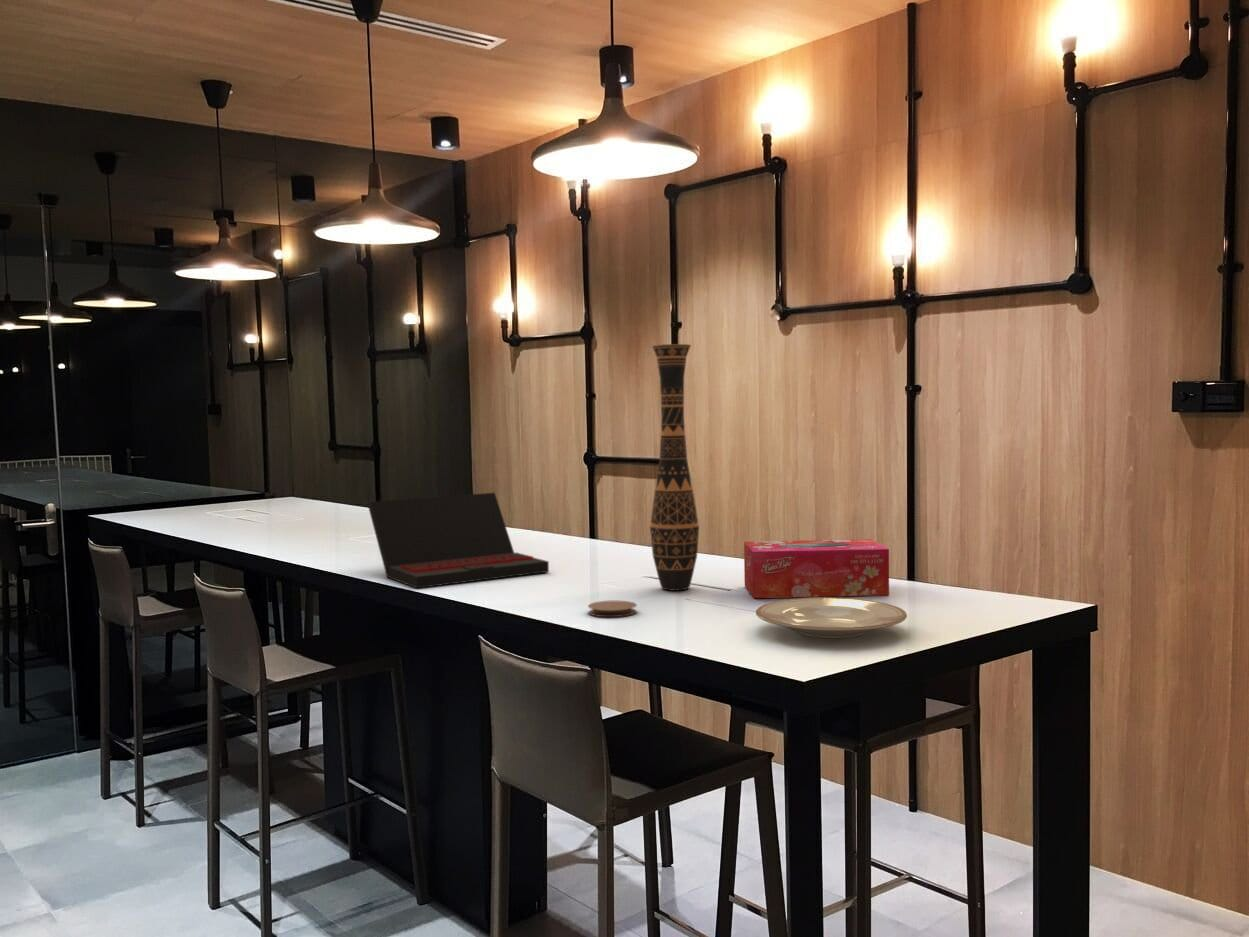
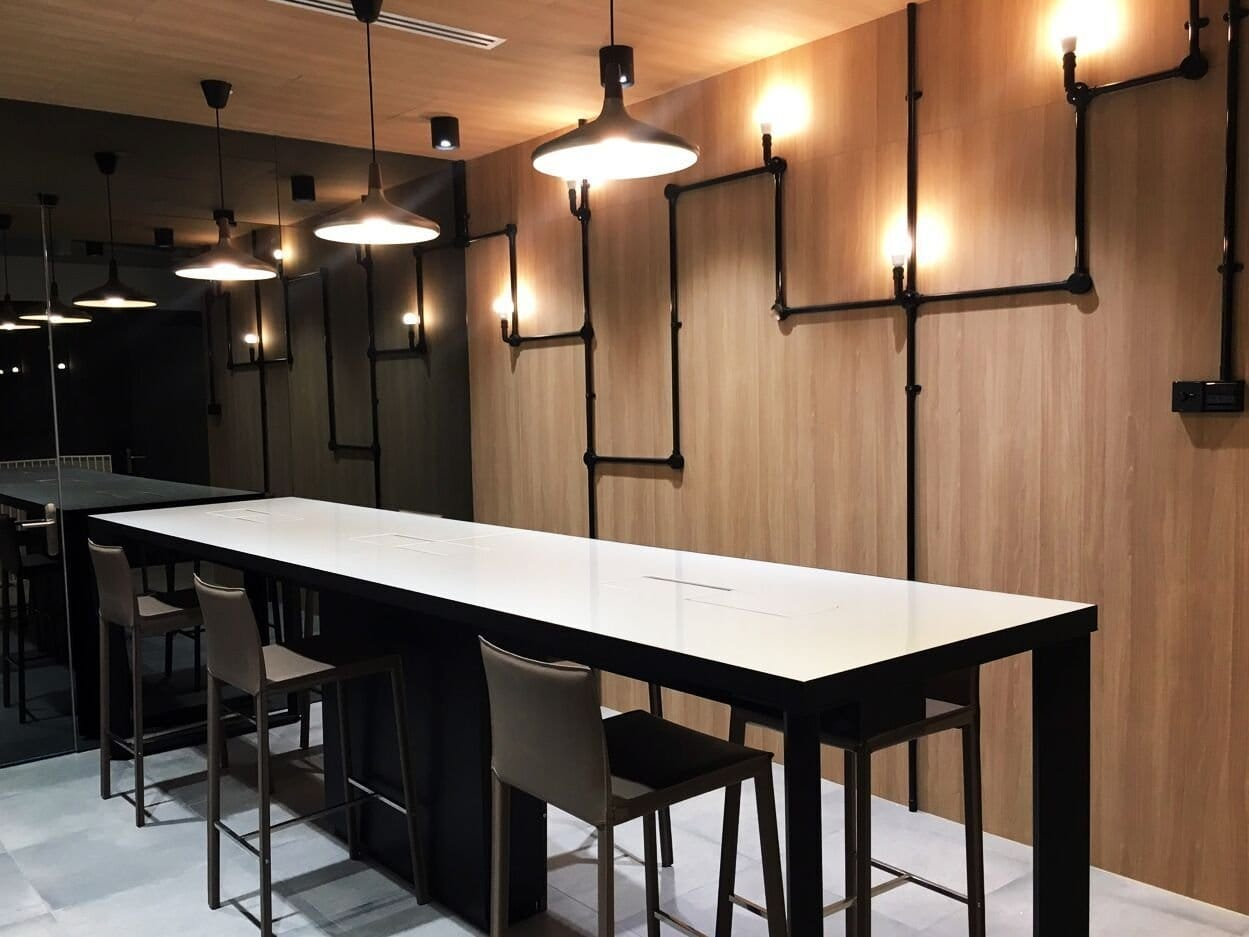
- plate (830, 620)
- laptop (457, 536)
- decorative vase (673, 467)
- tissue box (814, 567)
- coaster (612, 608)
